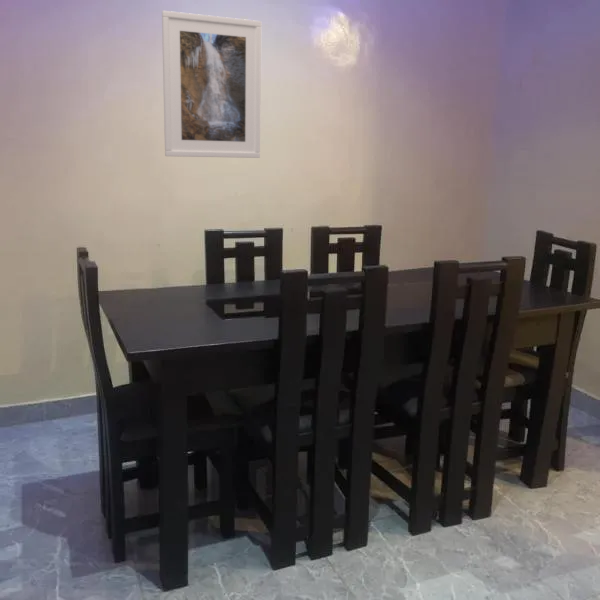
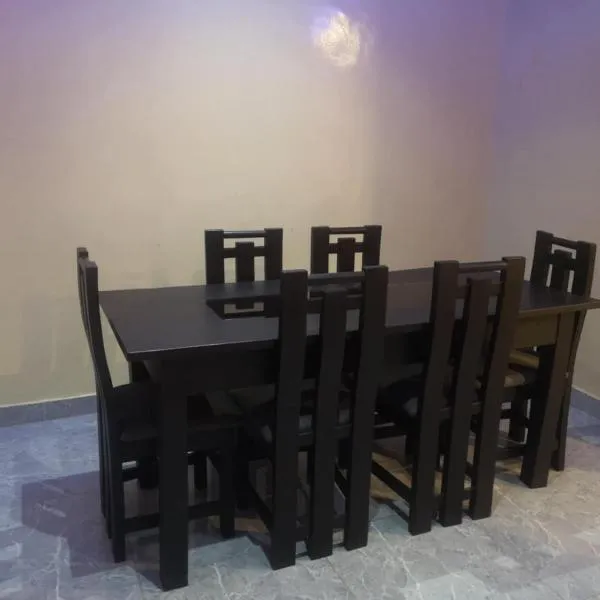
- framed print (213, 88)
